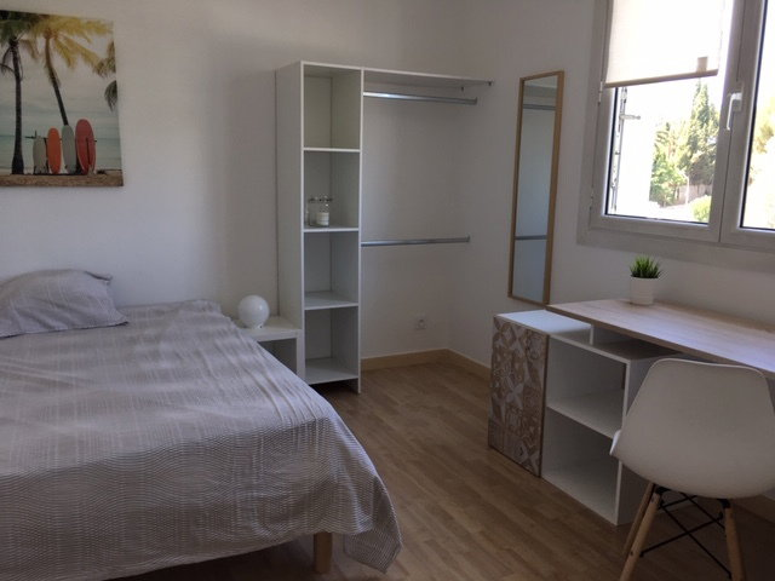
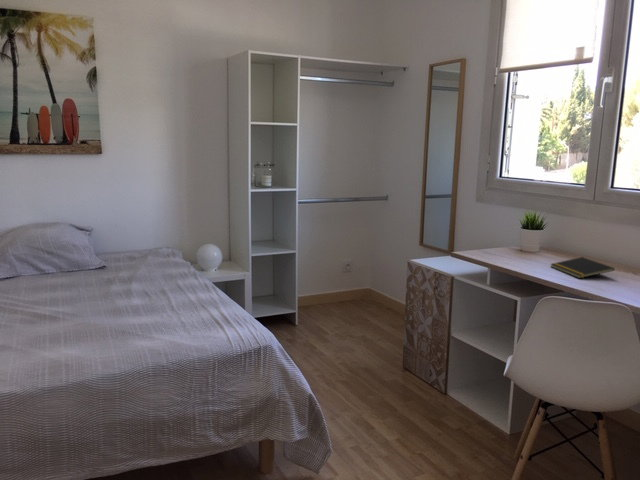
+ notepad (581, 267)
